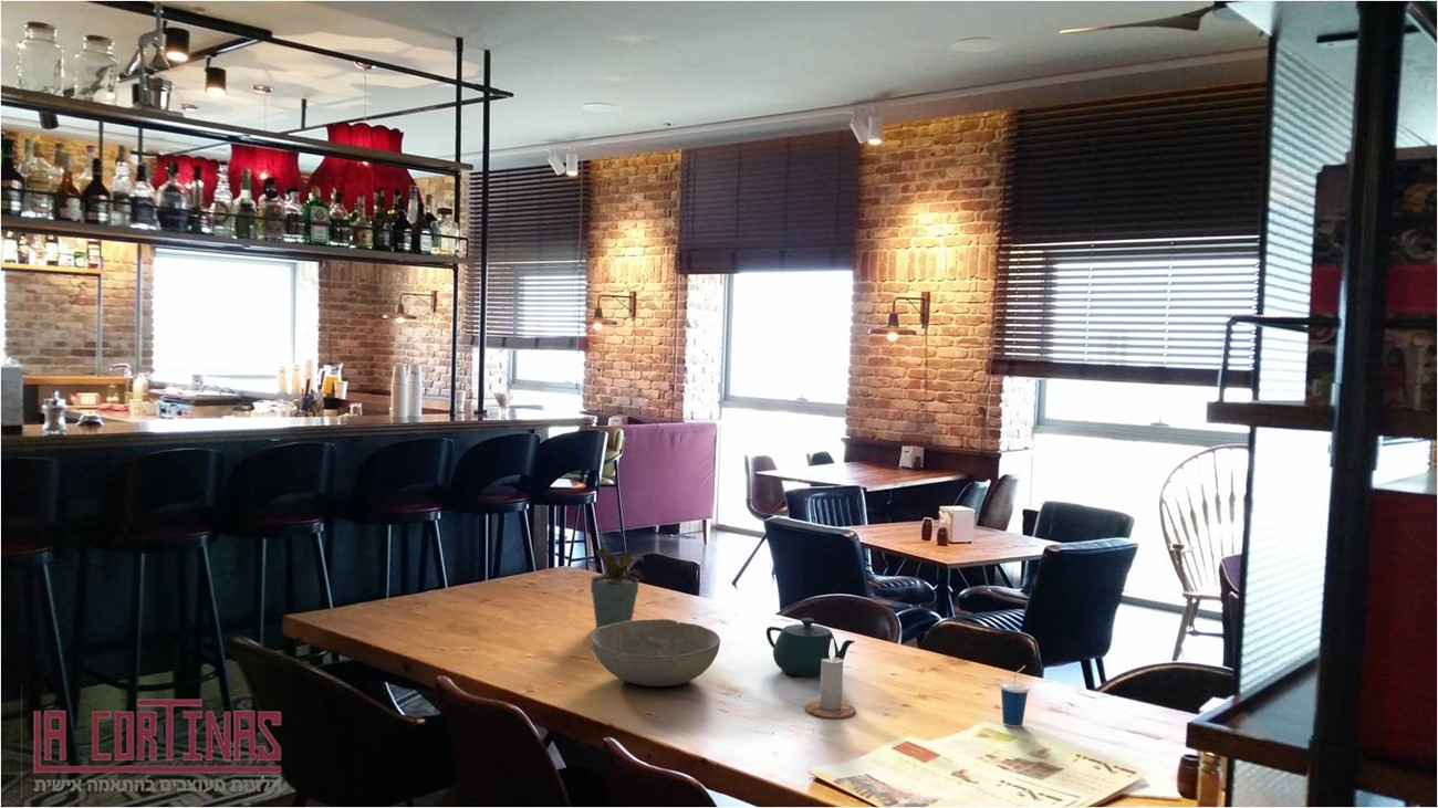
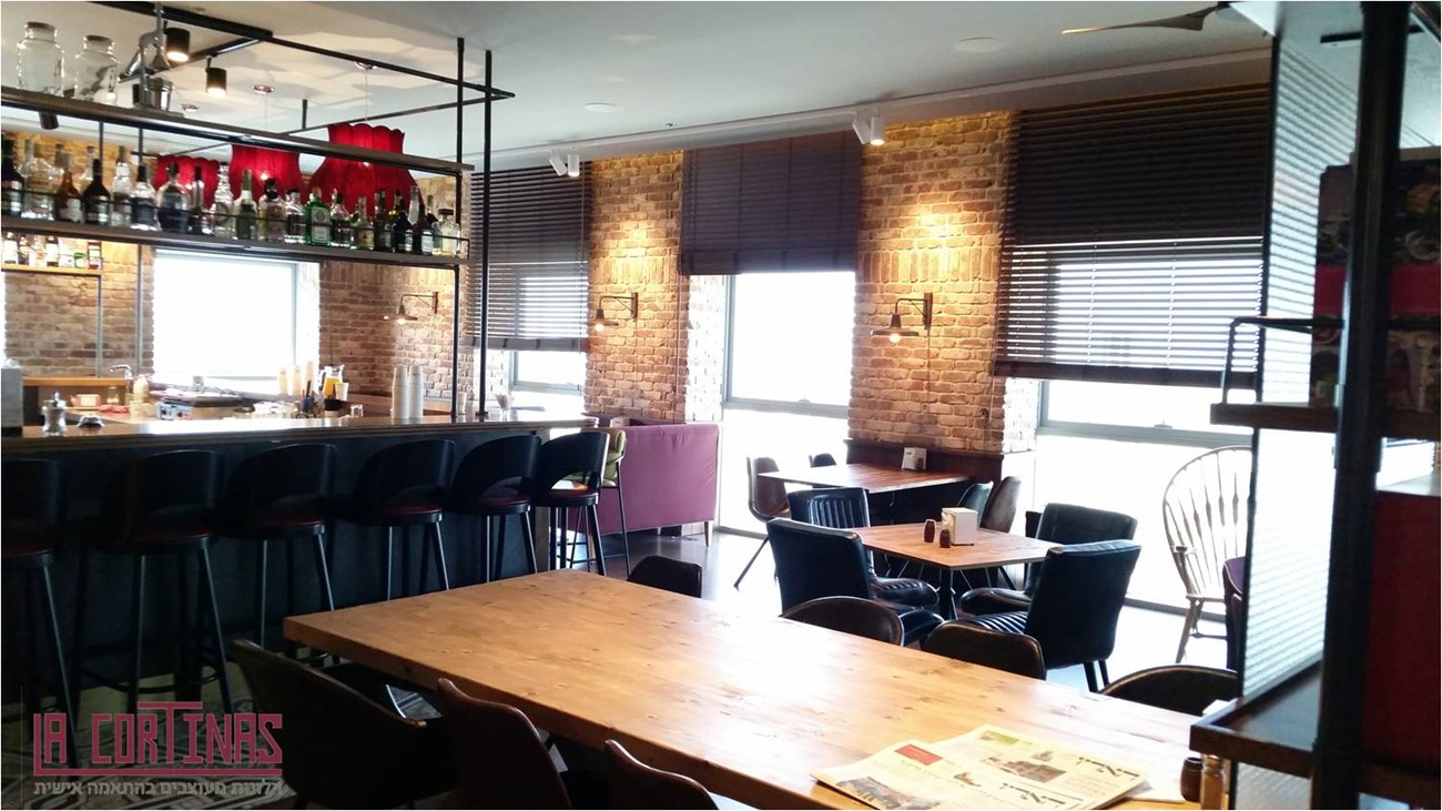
- bowl (655, 657)
- candle (831, 673)
- potted plant (609, 579)
- cup (1013, 694)
- teapot (809, 646)
